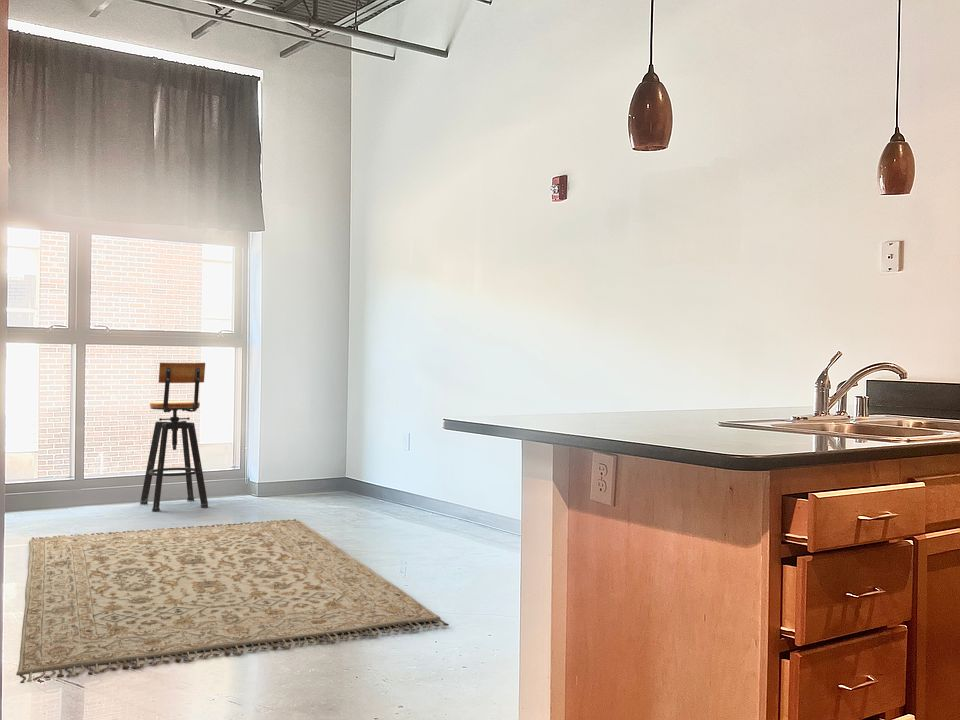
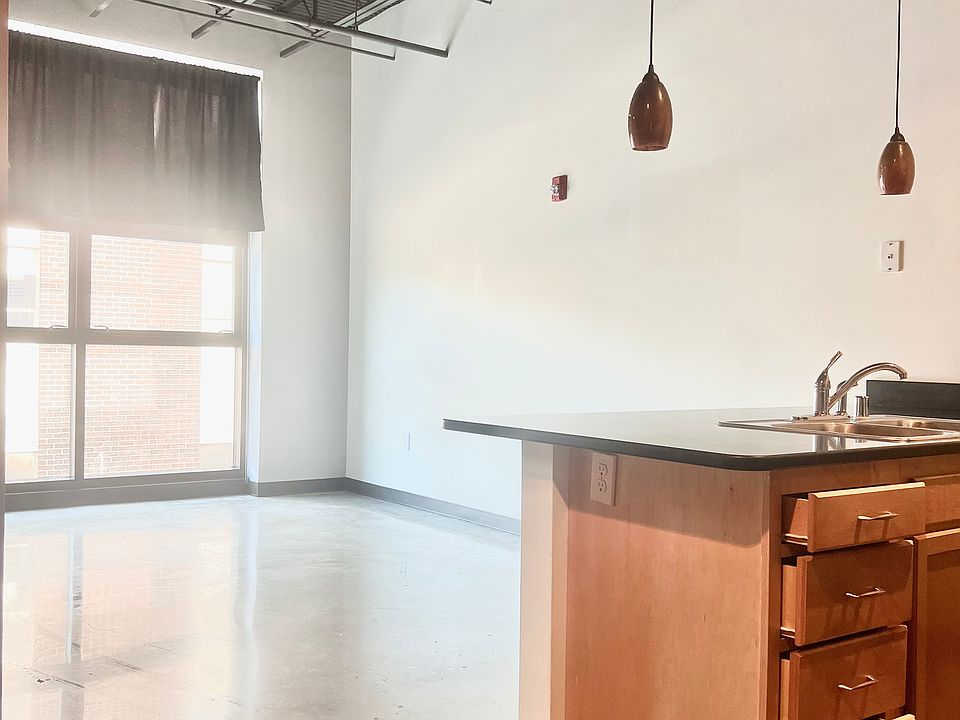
- bar stool (175, 433)
- rug (202, 572)
